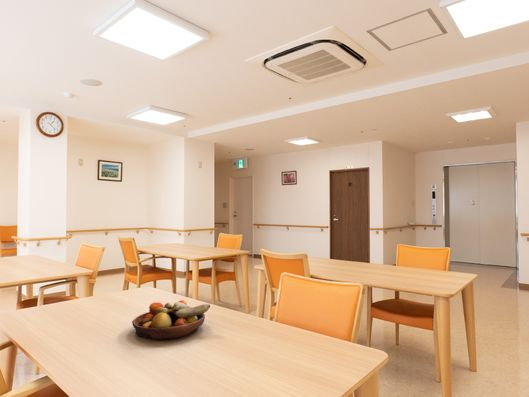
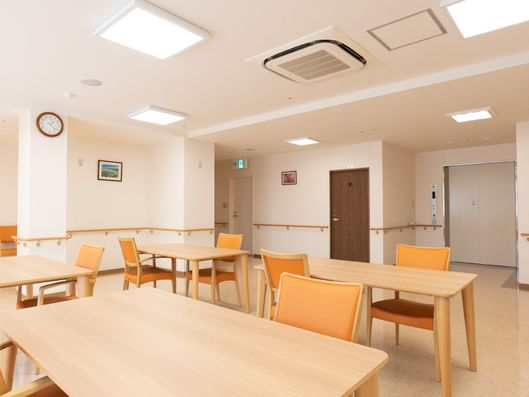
- fruit bowl (170, 314)
